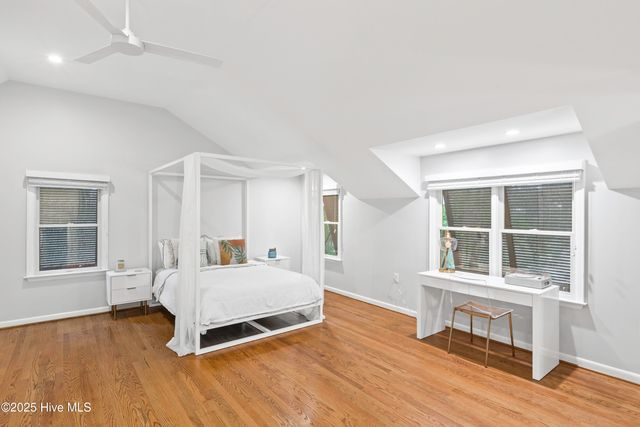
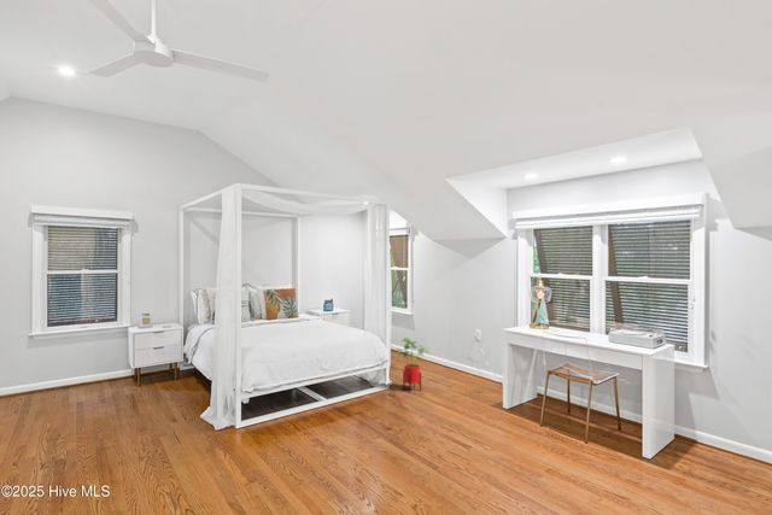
+ house plant (411, 363)
